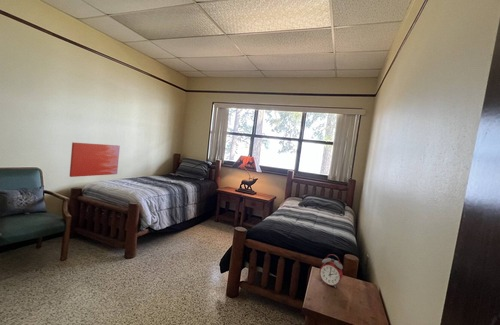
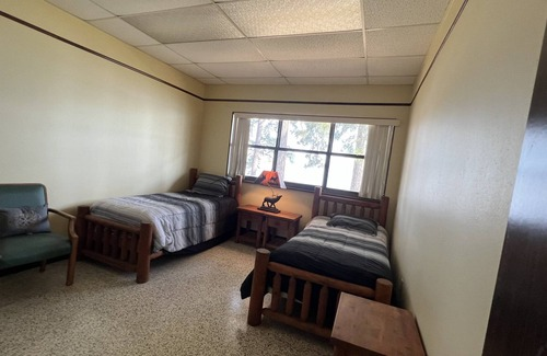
- alarm clock (331, 269)
- wall art (96, 159)
